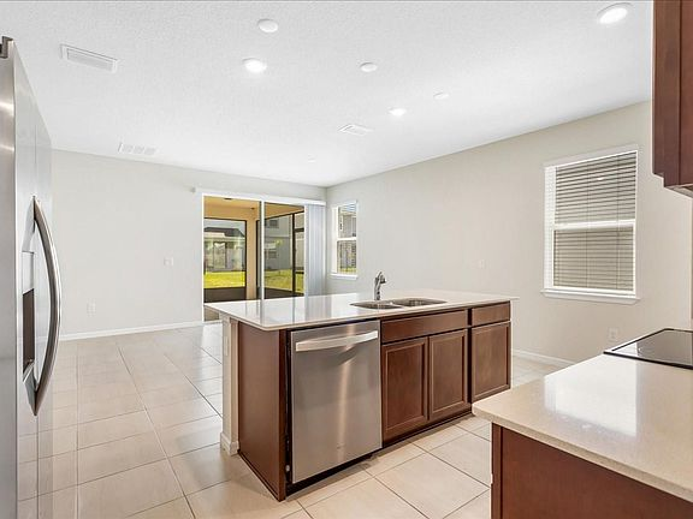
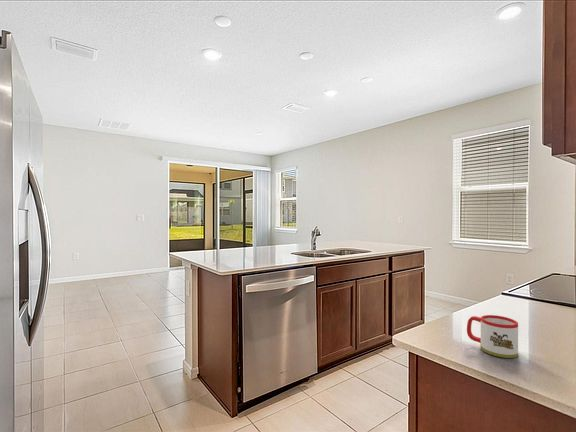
+ mug (491, 333)
